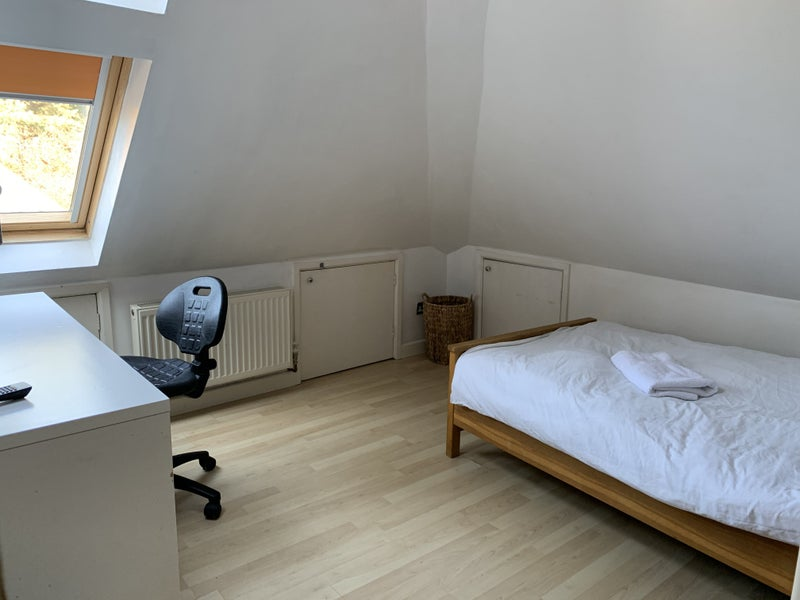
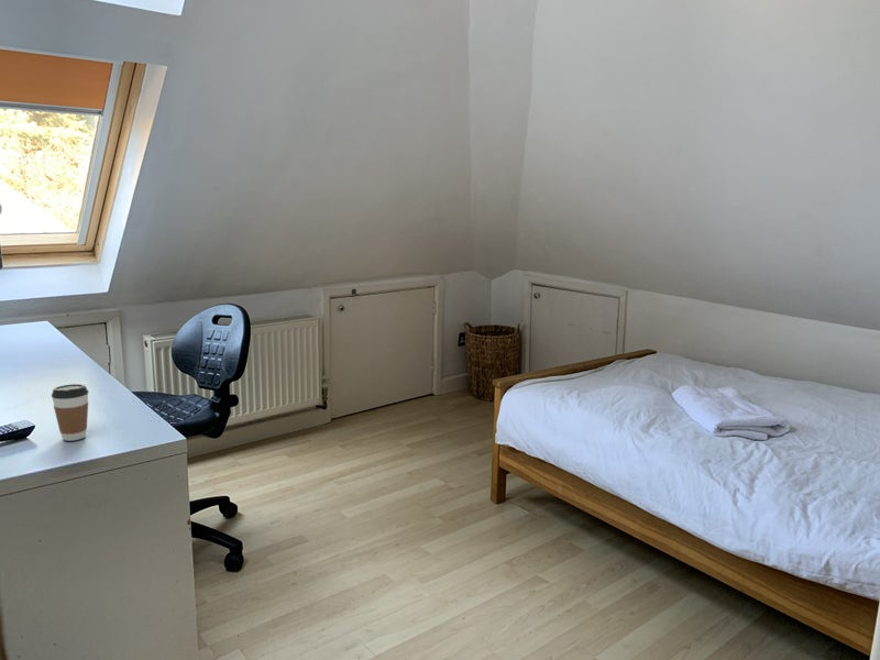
+ coffee cup (72, 411)
